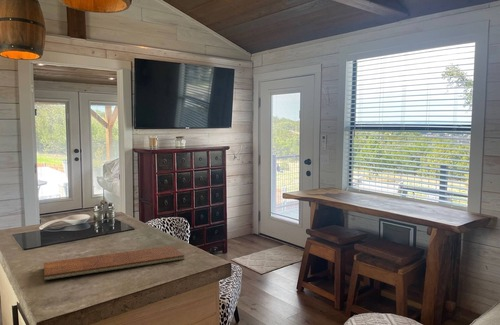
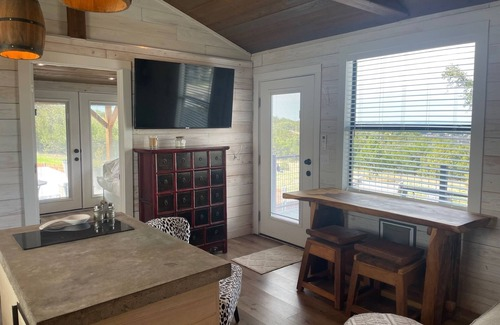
- chopping board (116, 261)
